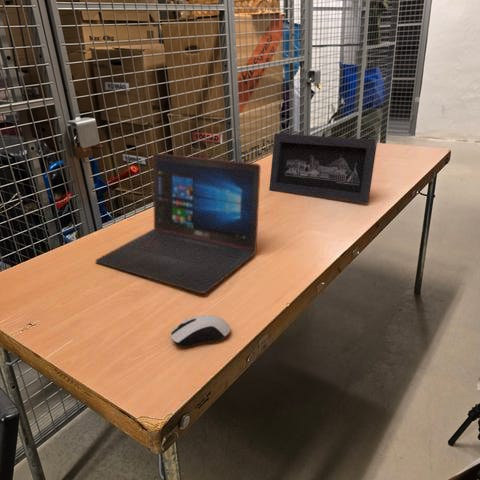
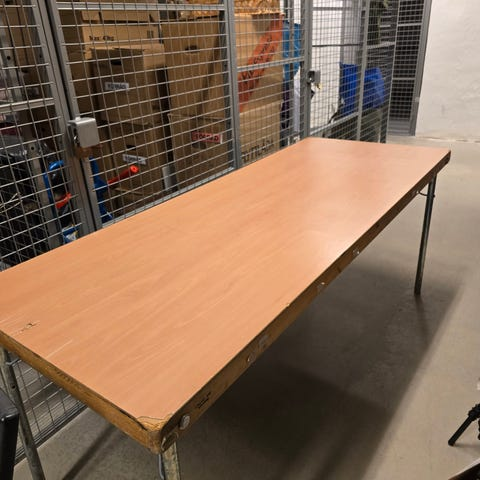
- laptop (175, 215)
- computer mouse (200, 327)
- picture frame (321, 165)
